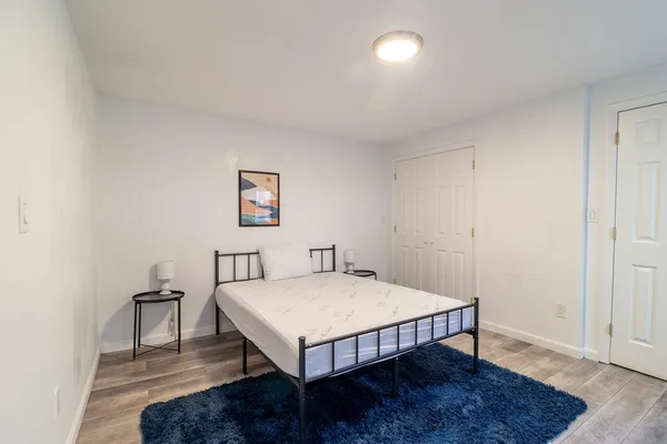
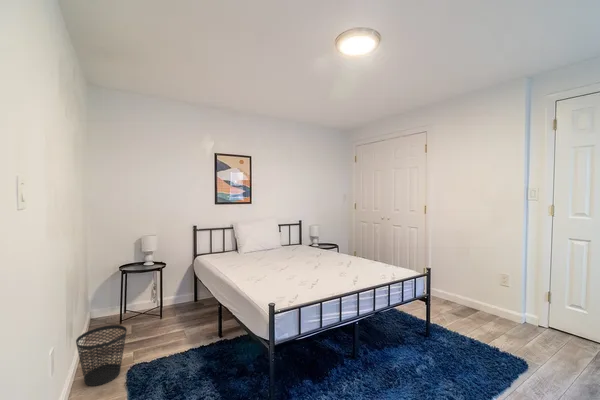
+ wastebasket (102, 355)
